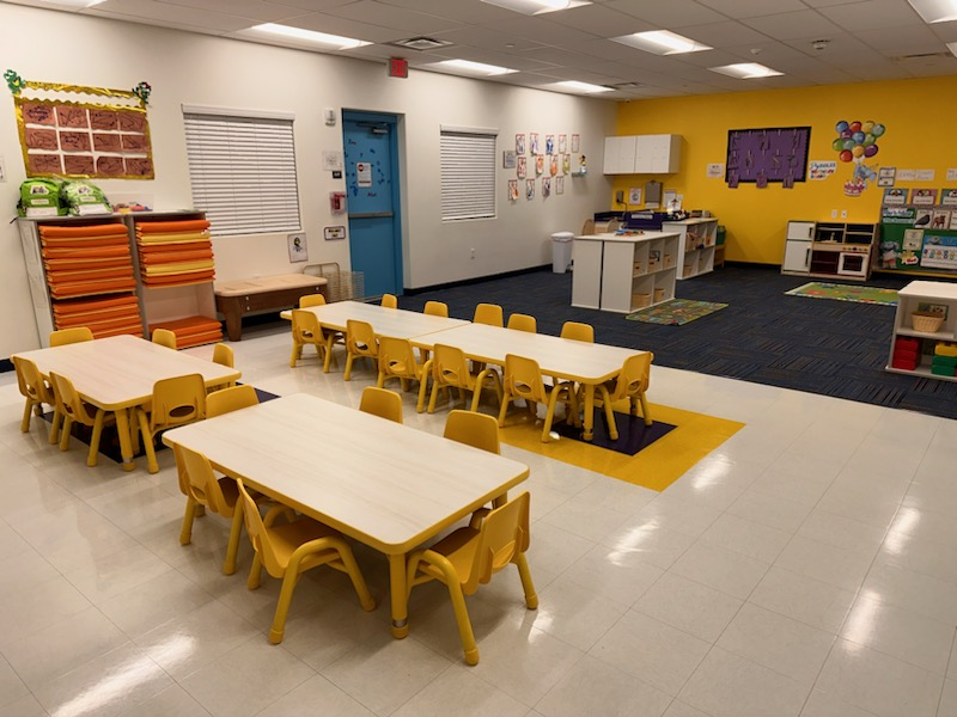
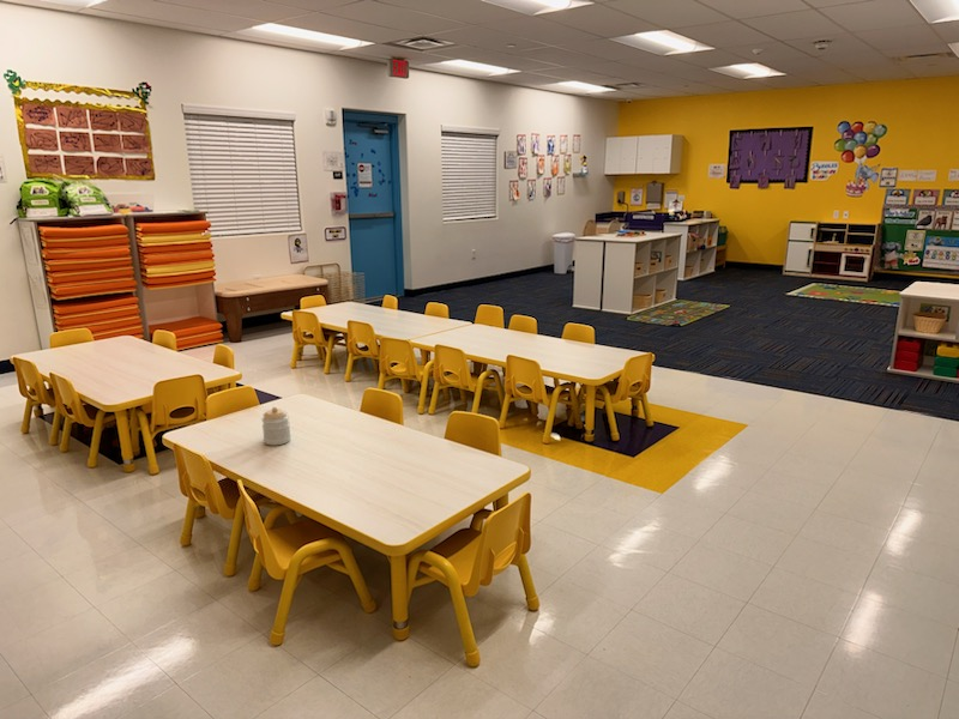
+ jar (276, 423)
